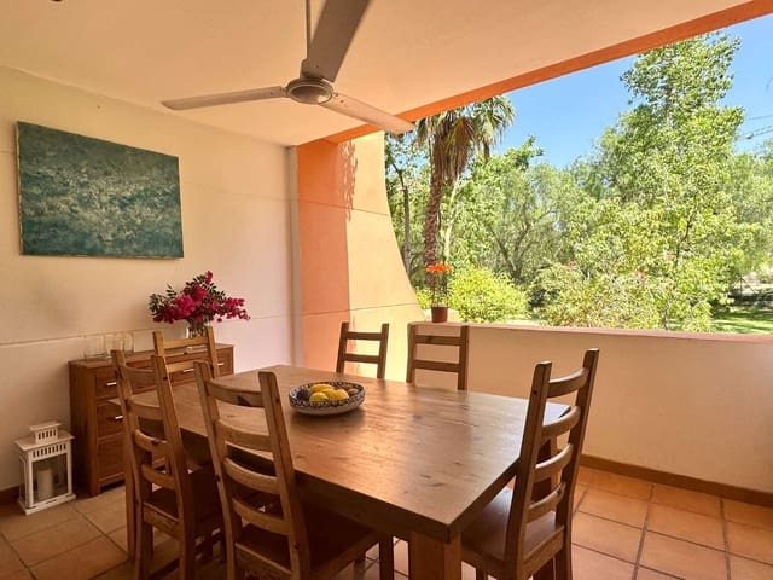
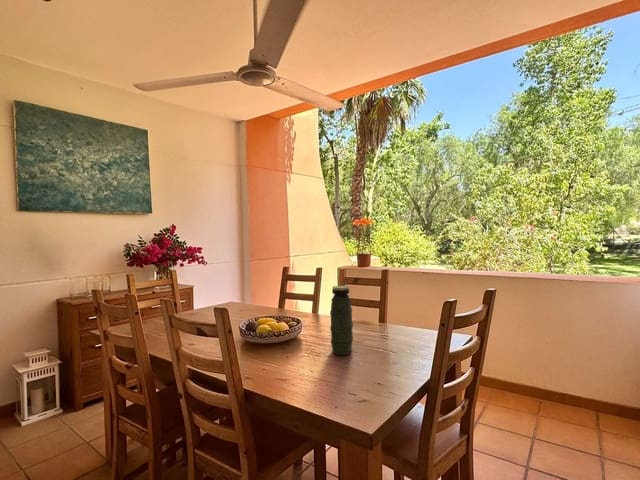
+ water jug (341, 318)
